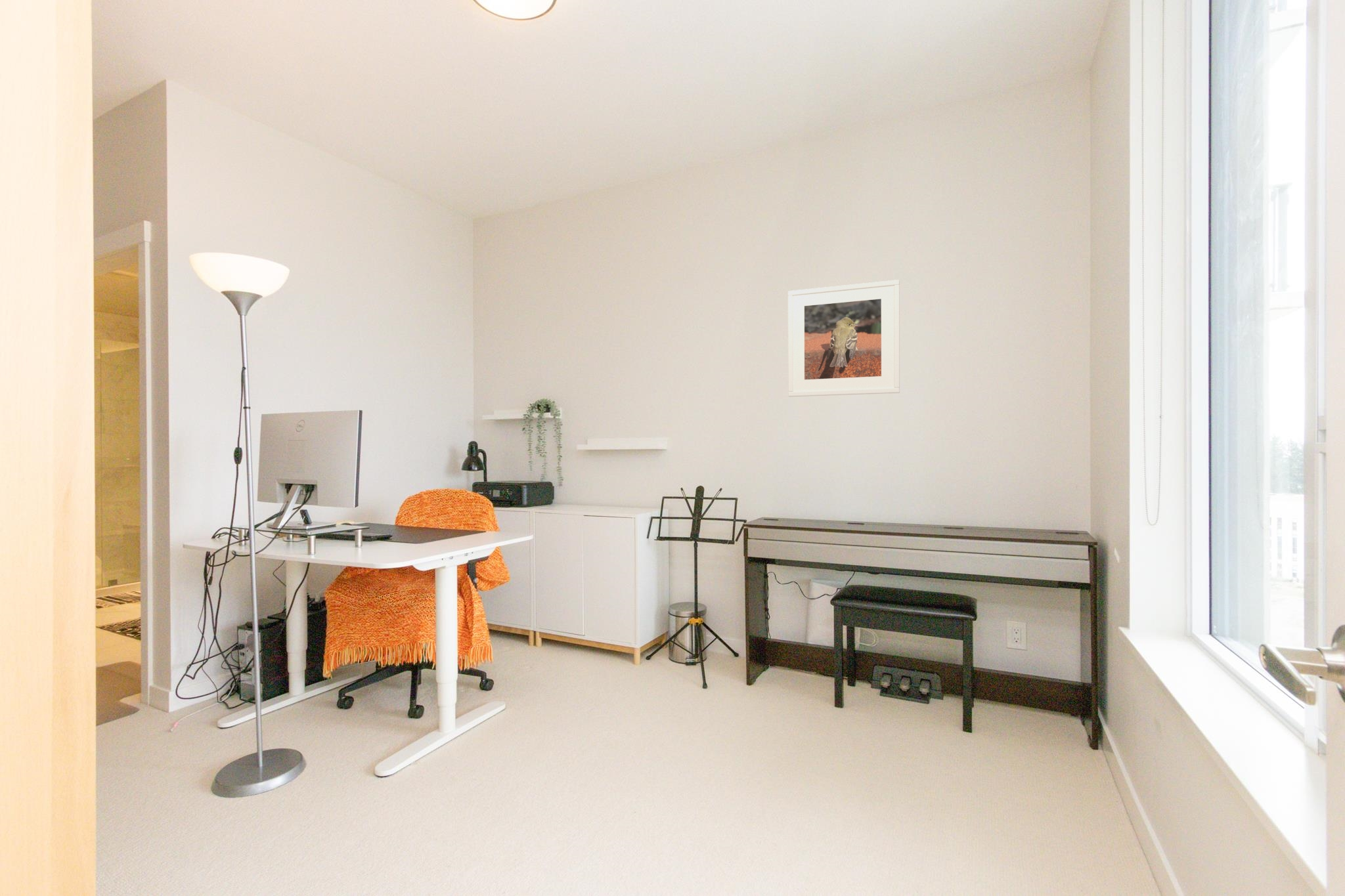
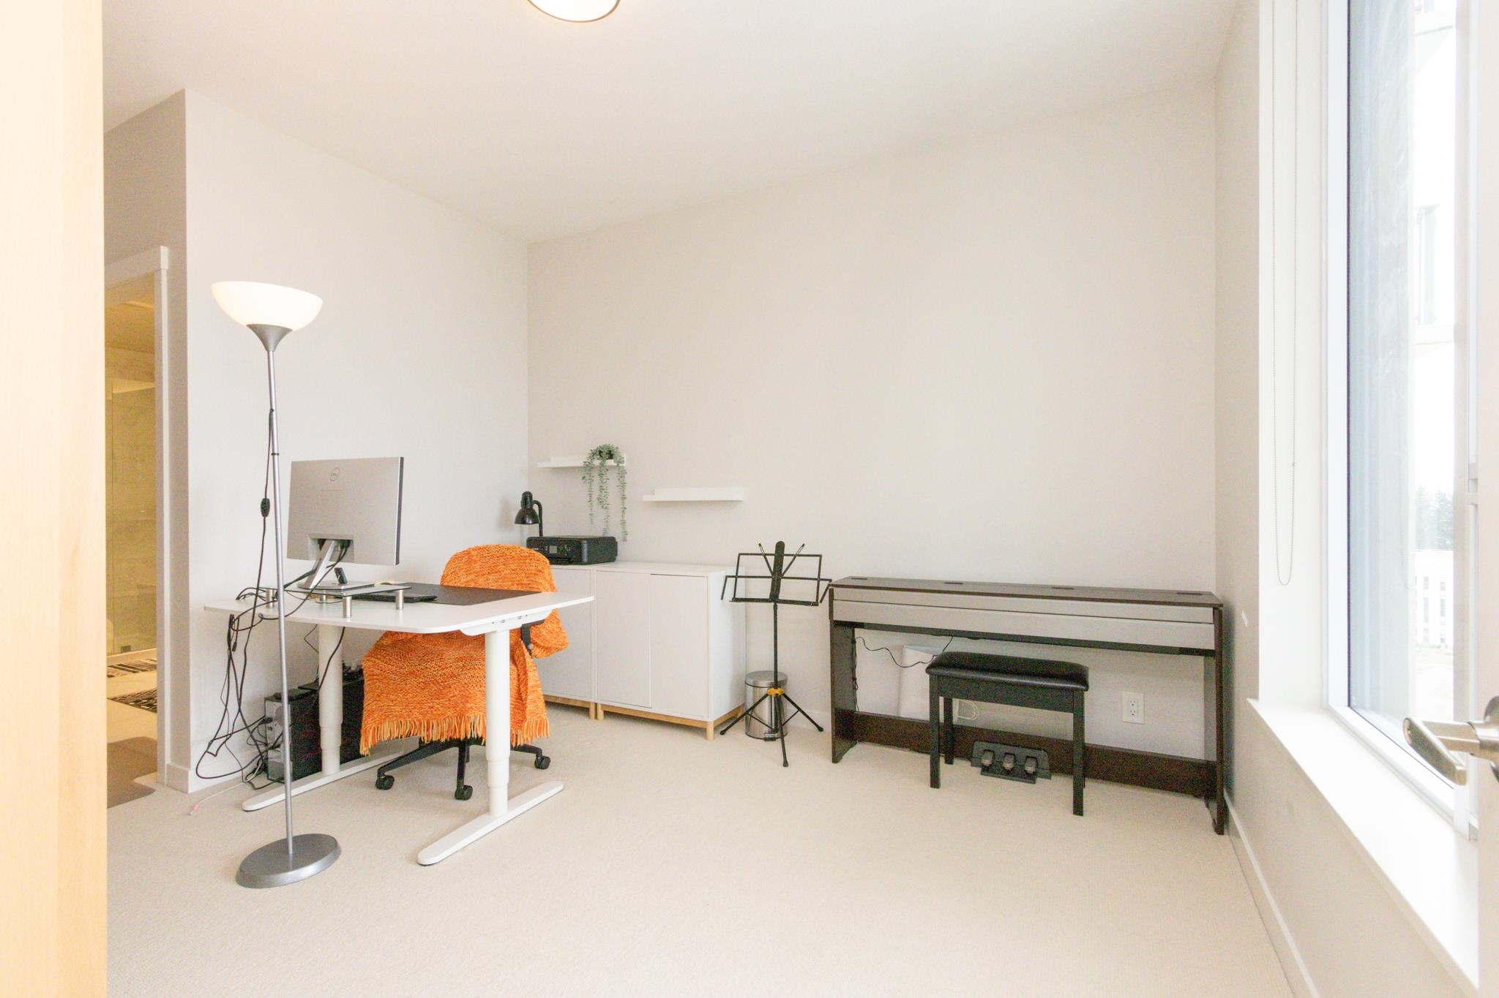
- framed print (842, 340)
